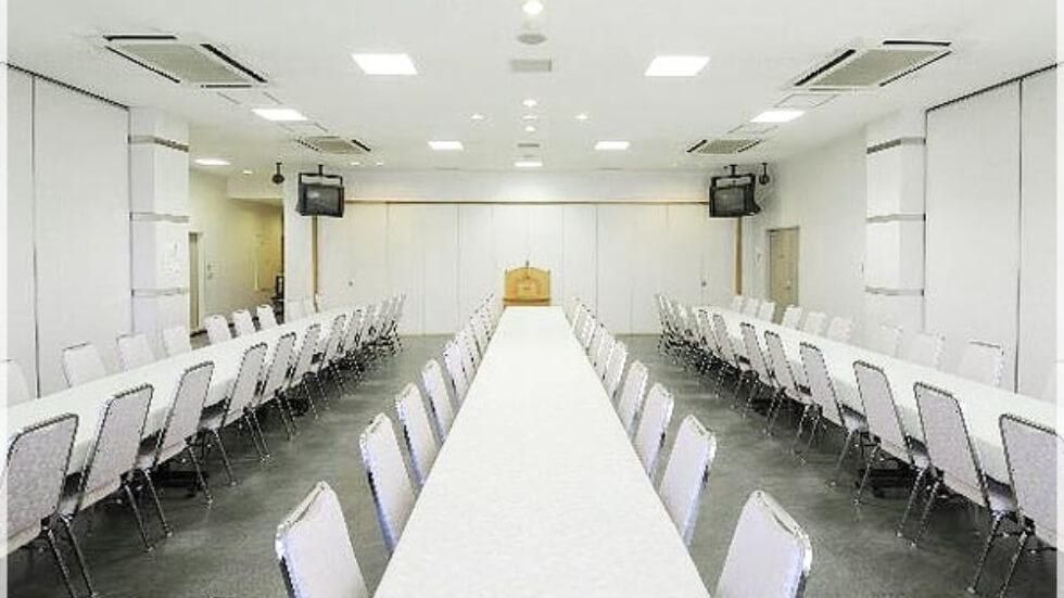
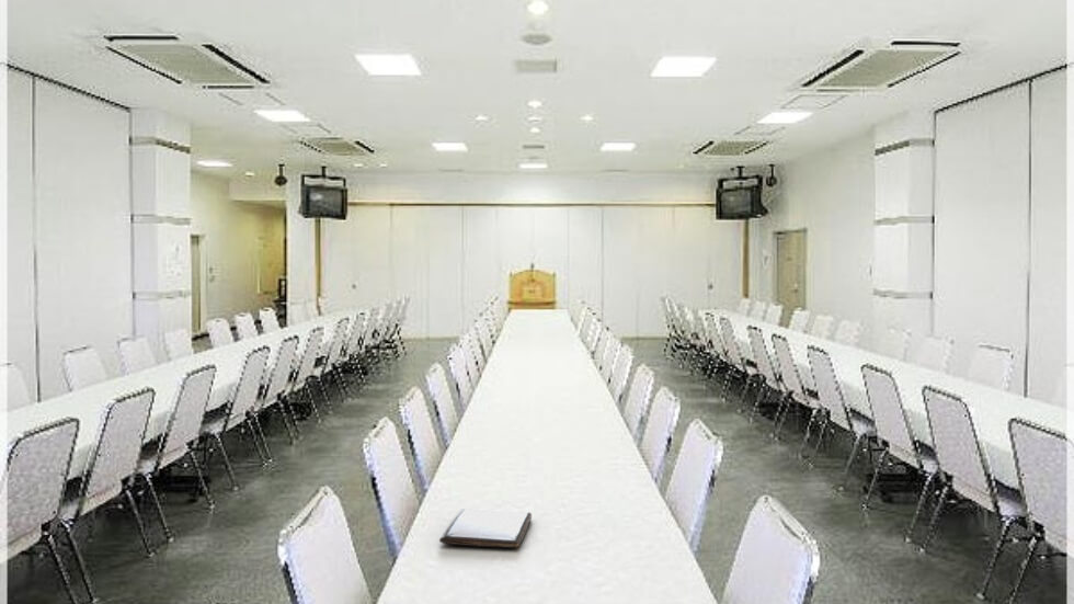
+ book (488, 526)
